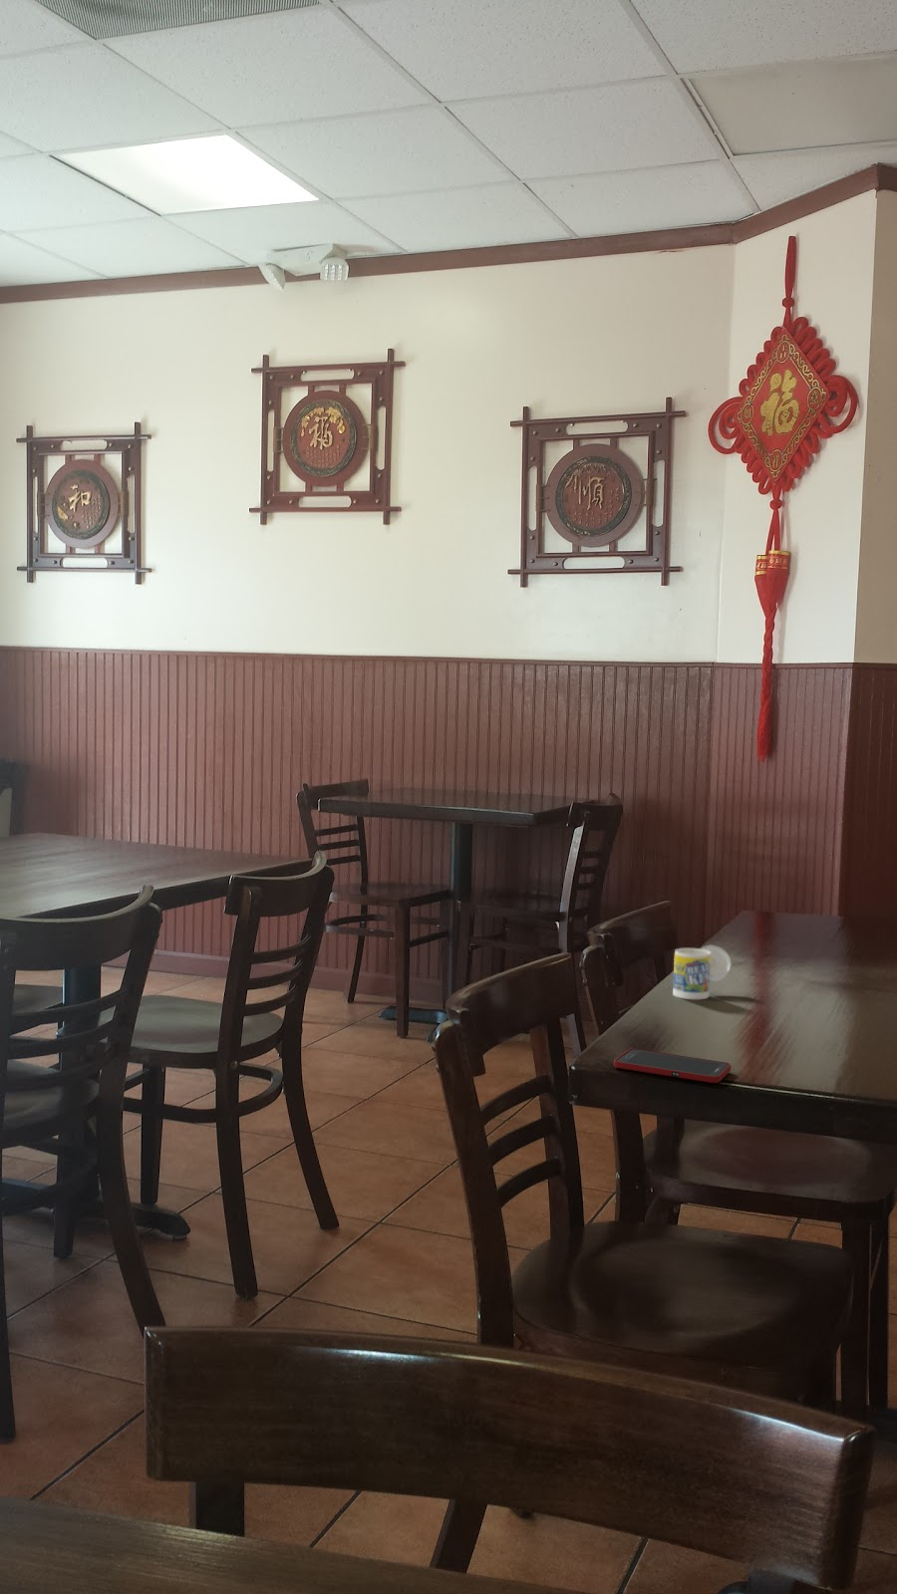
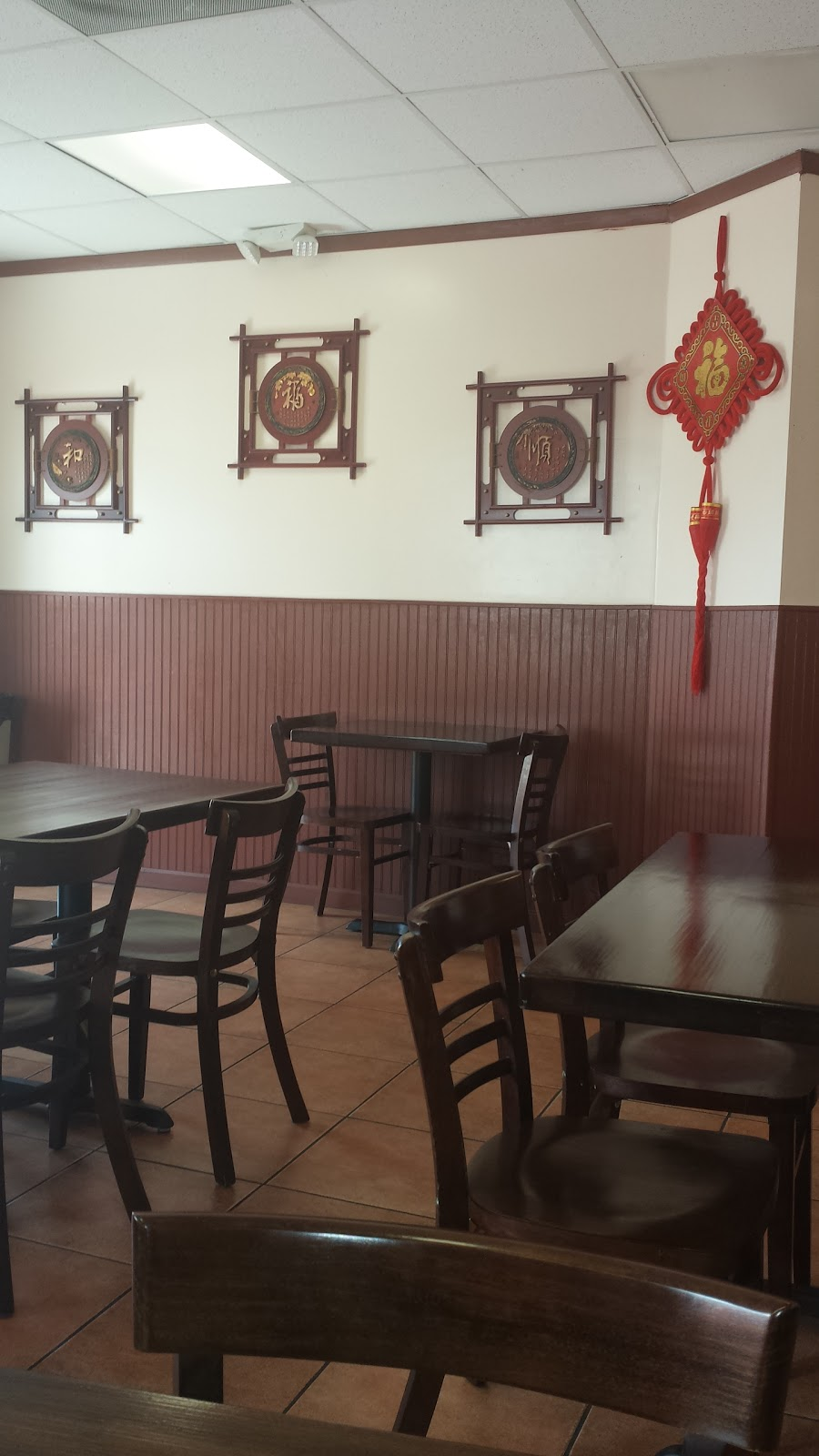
- cup (702, 970)
- cell phone (671, 1065)
